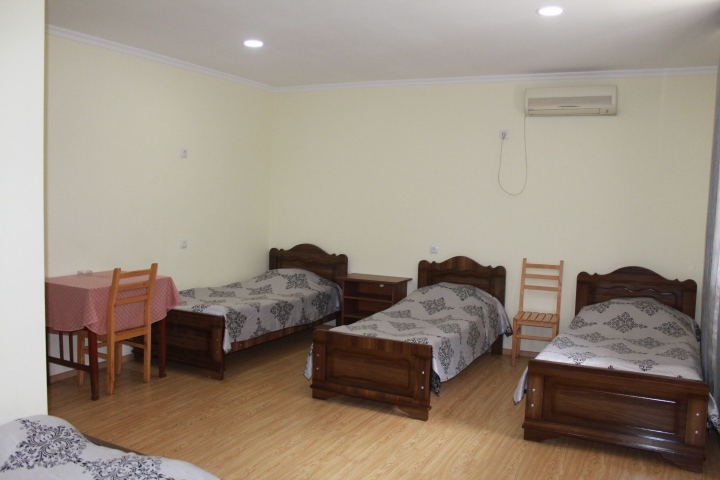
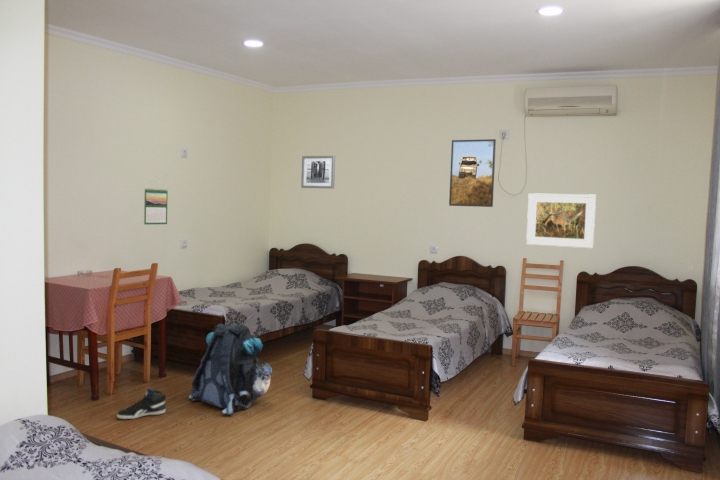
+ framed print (472, 173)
+ backpack (231, 362)
+ wall art (318, 172)
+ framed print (560, 220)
+ calendar (156, 206)
+ sneaker (141, 402)
